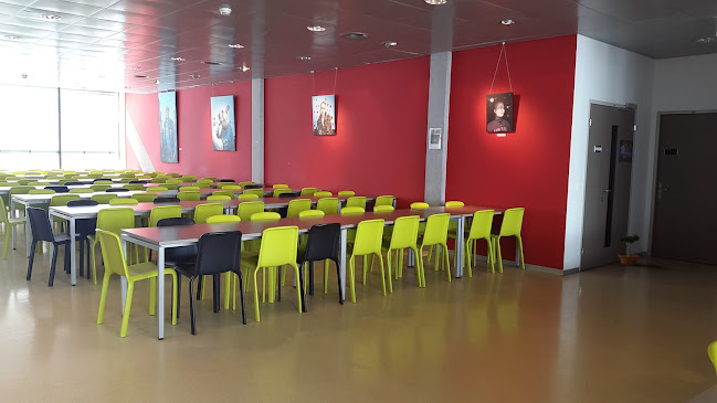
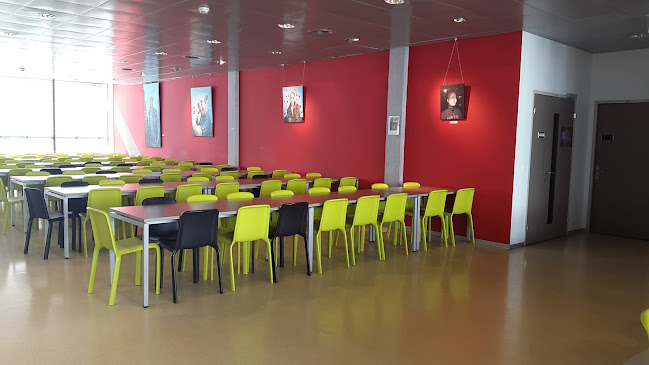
- potted tree (629, 247)
